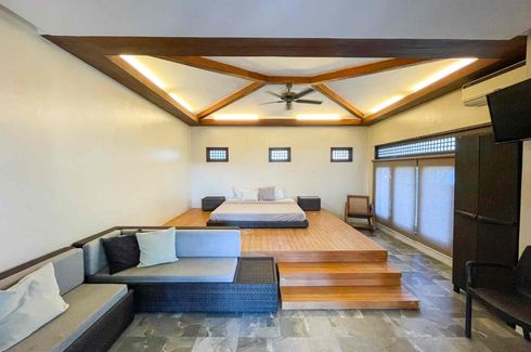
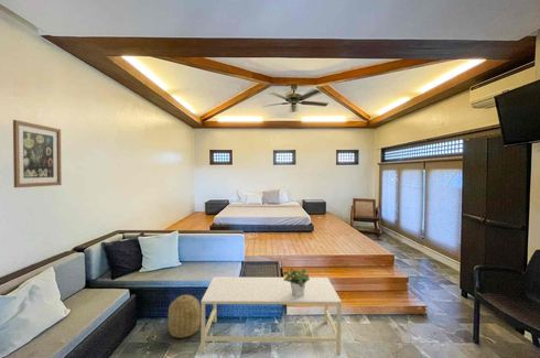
+ wall art (39, 155)
+ coffee table (270, 303)
+ potted plant (295, 281)
+ basket (184, 313)
